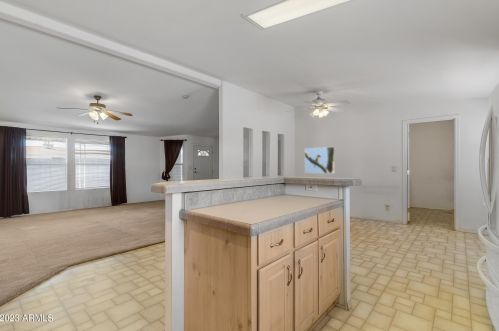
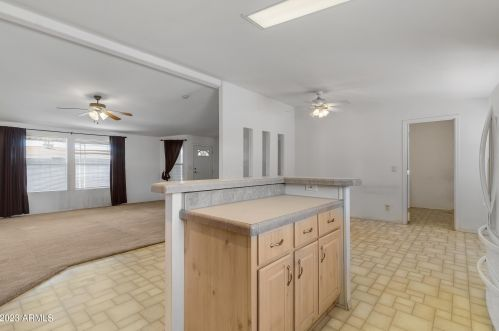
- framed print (319, 160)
